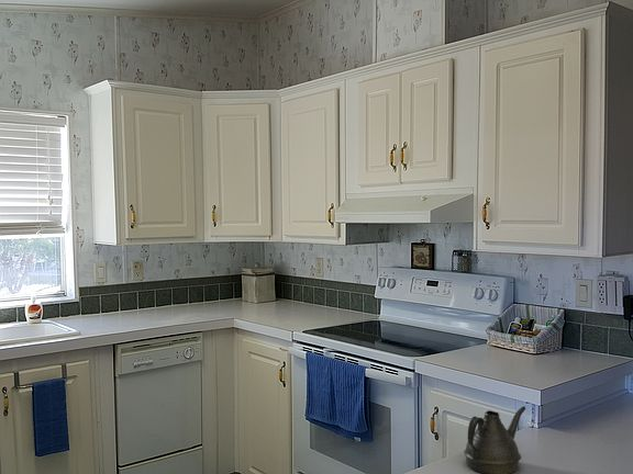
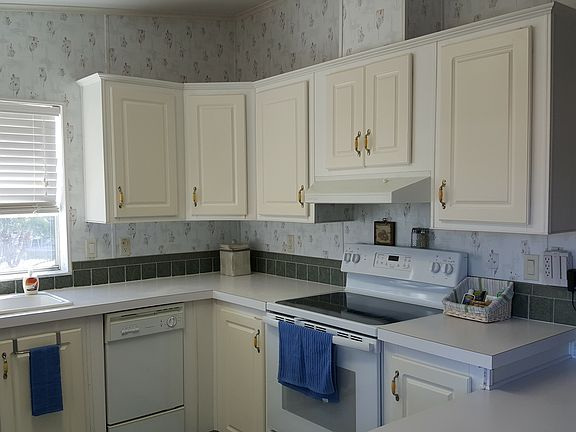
- teapot (499, 437)
